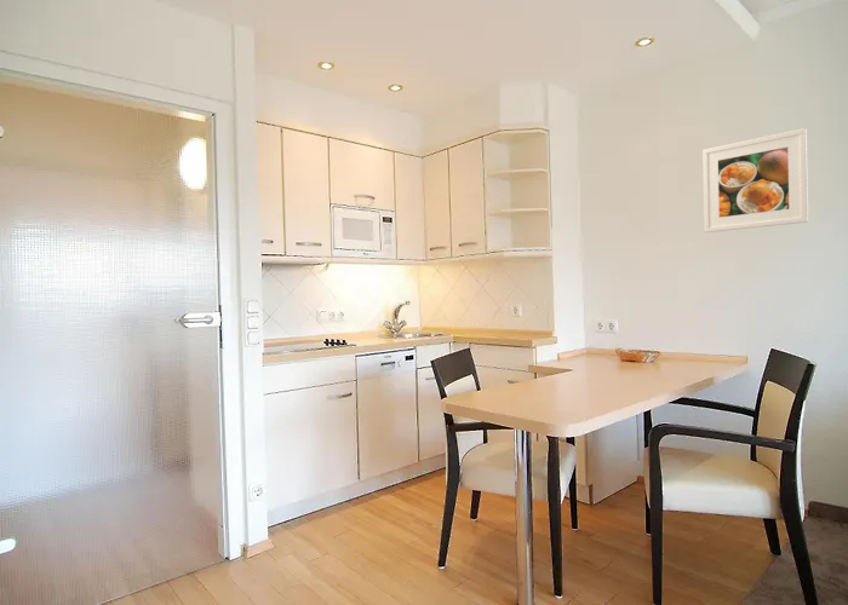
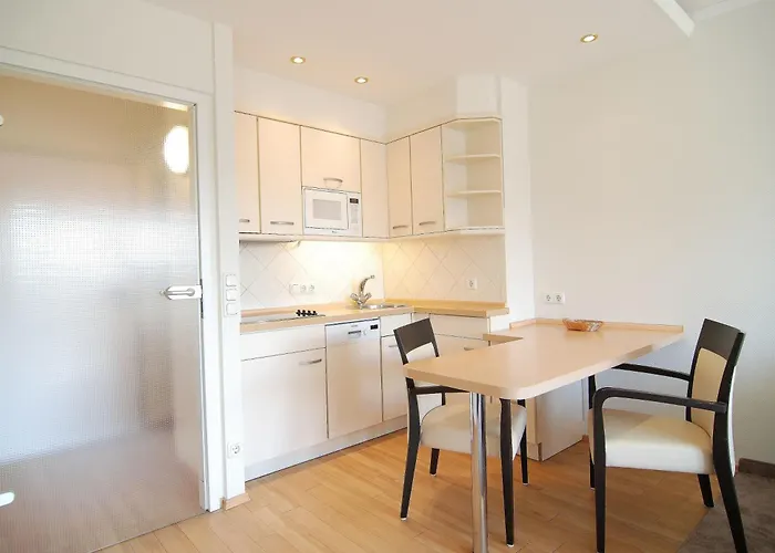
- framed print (752, 183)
